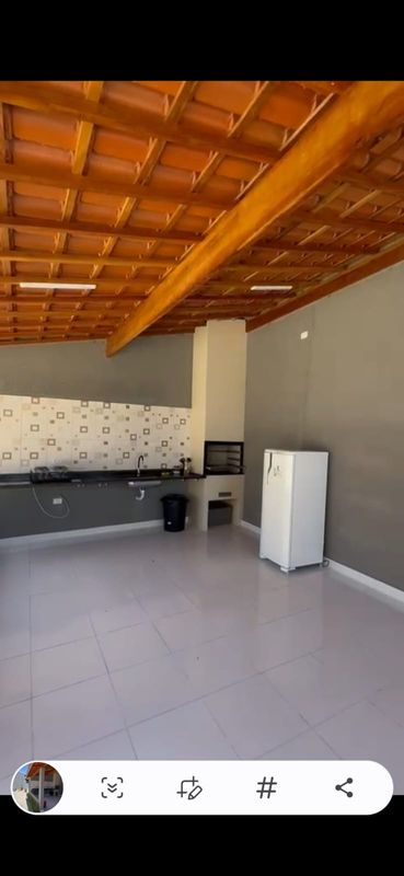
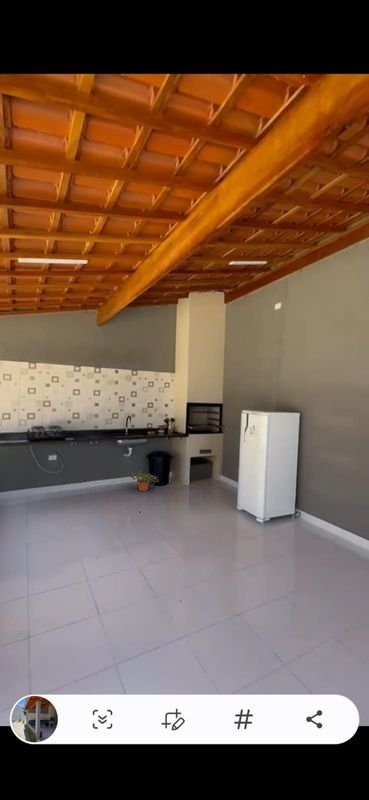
+ potted plant (145, 480)
